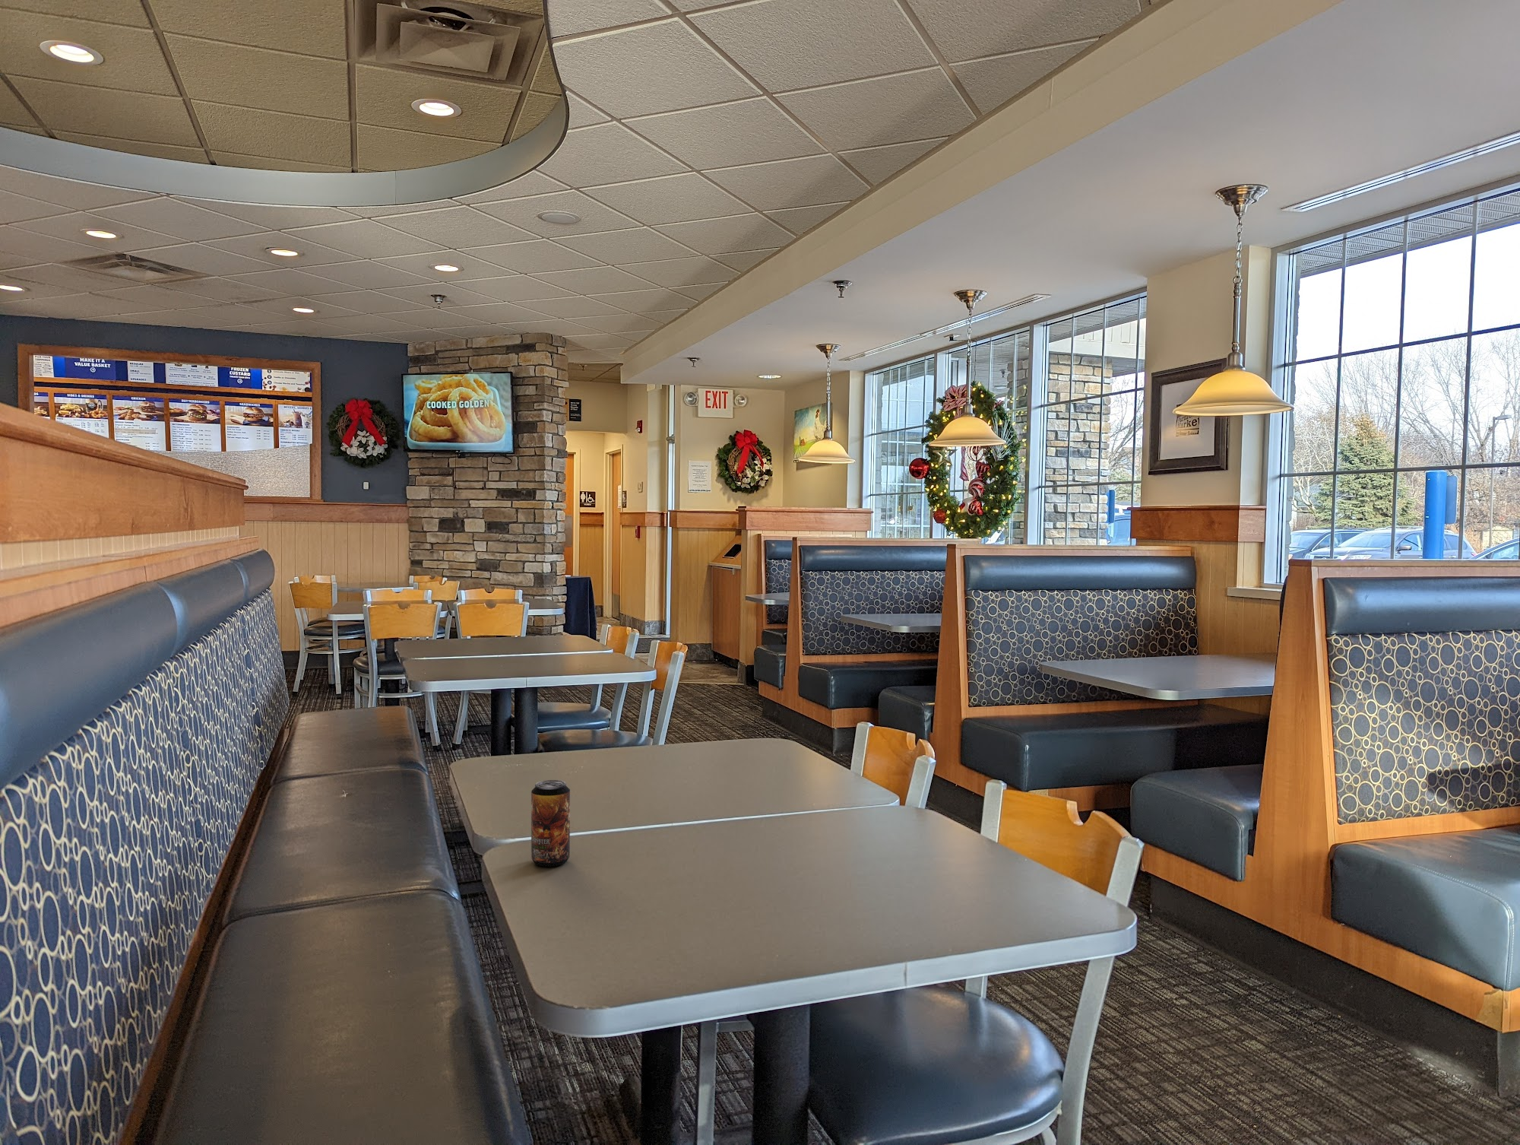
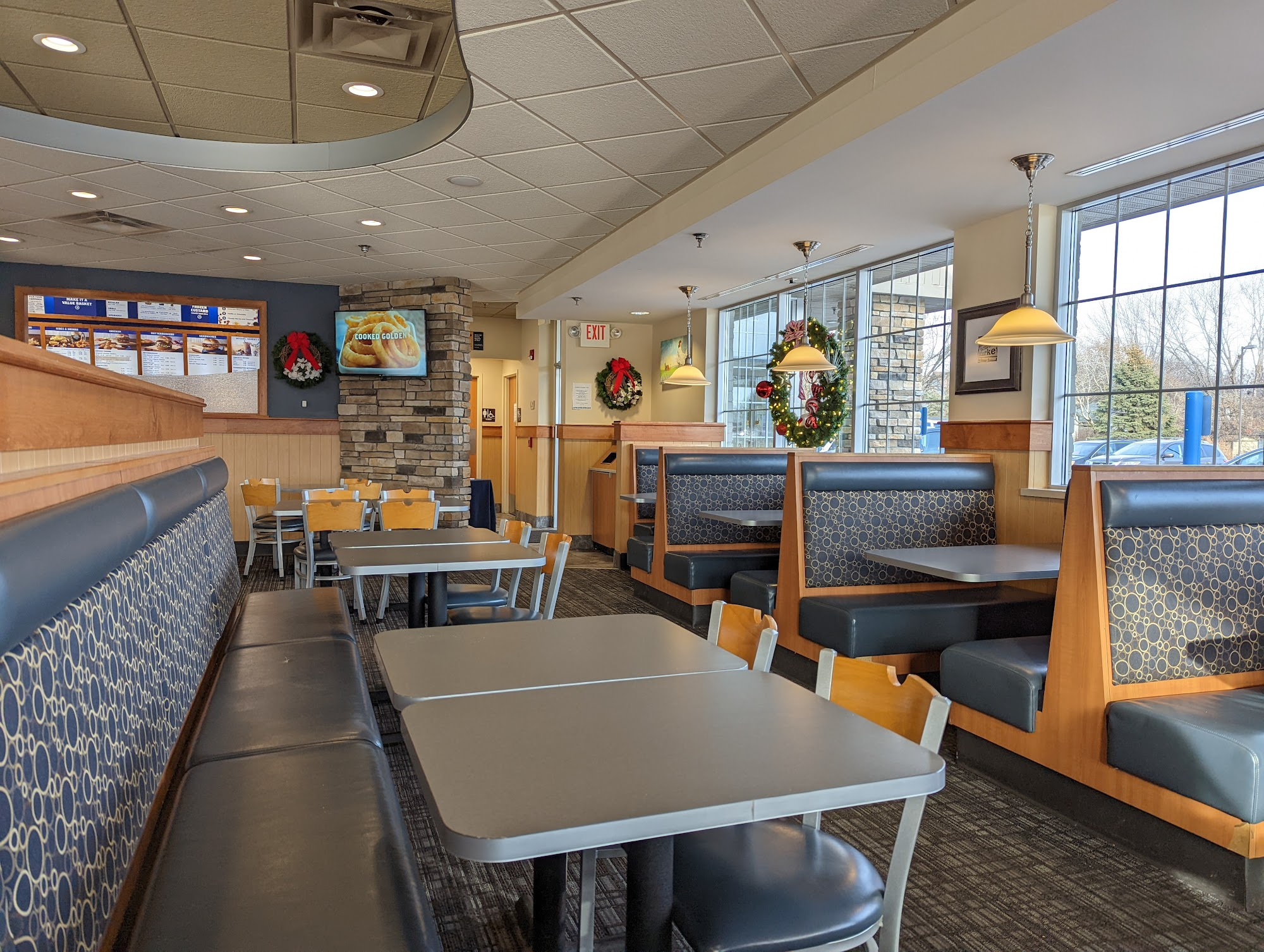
- beverage can (551, 821)
